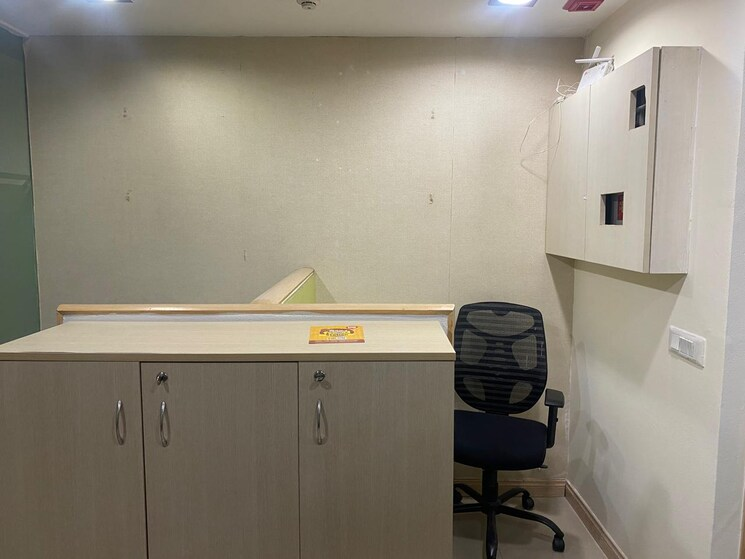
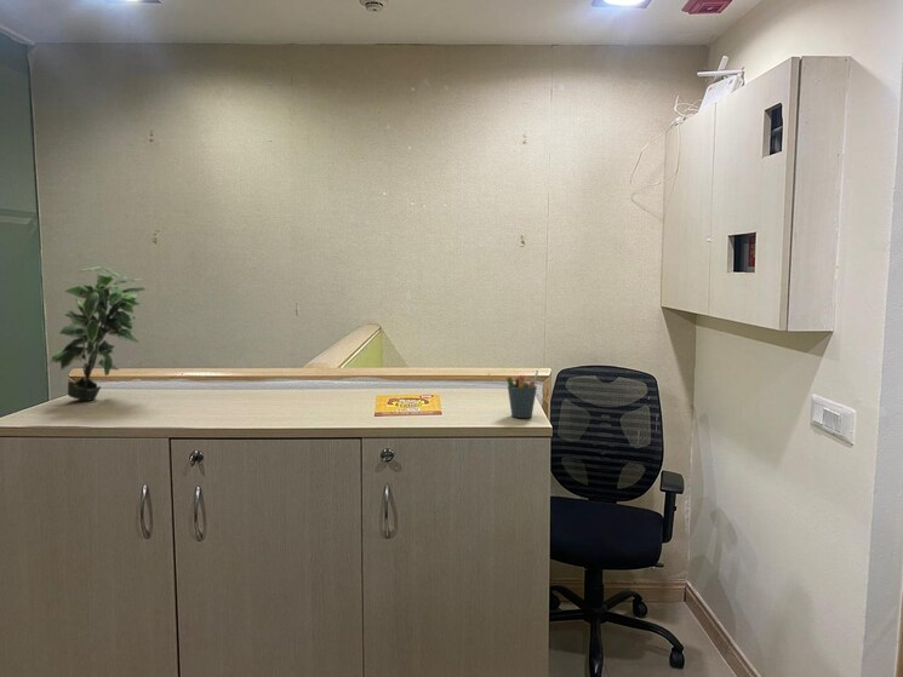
+ potted plant (99, 333)
+ pen holder (521, 392)
